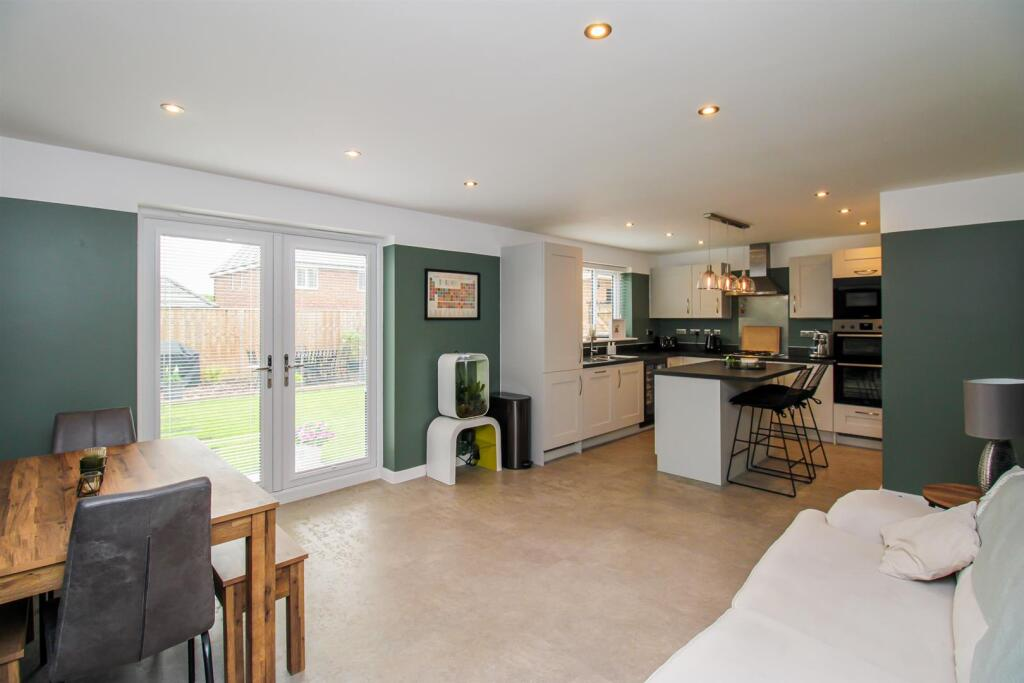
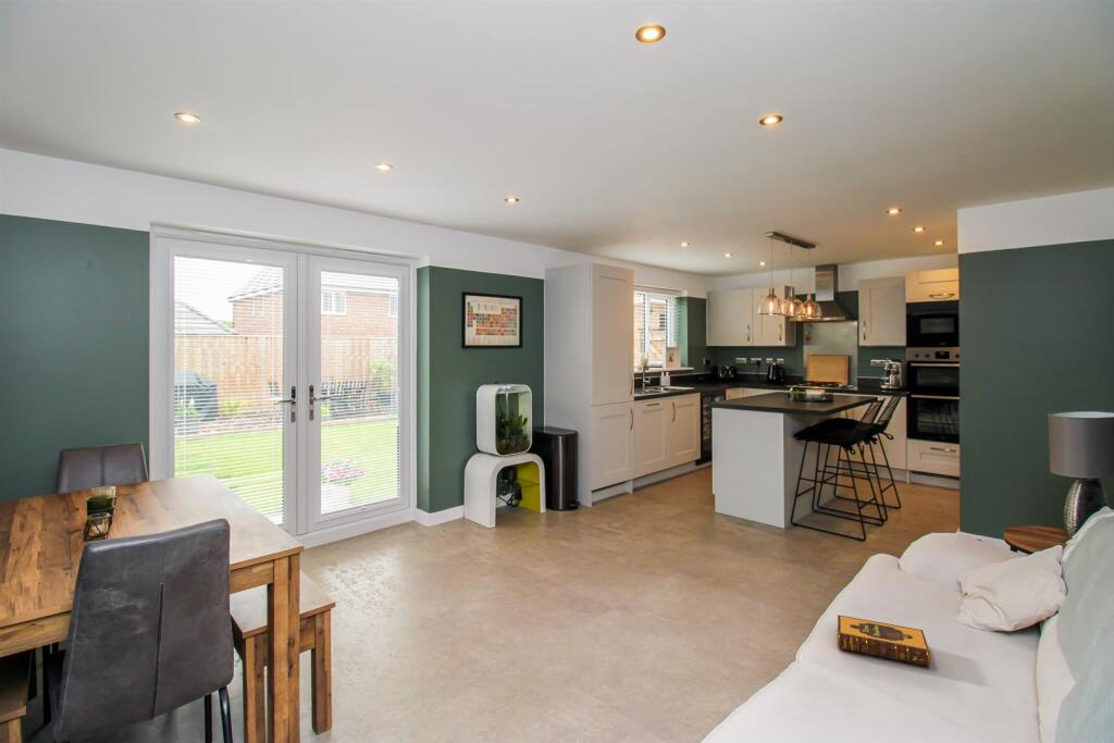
+ hardback book (880, 640)
